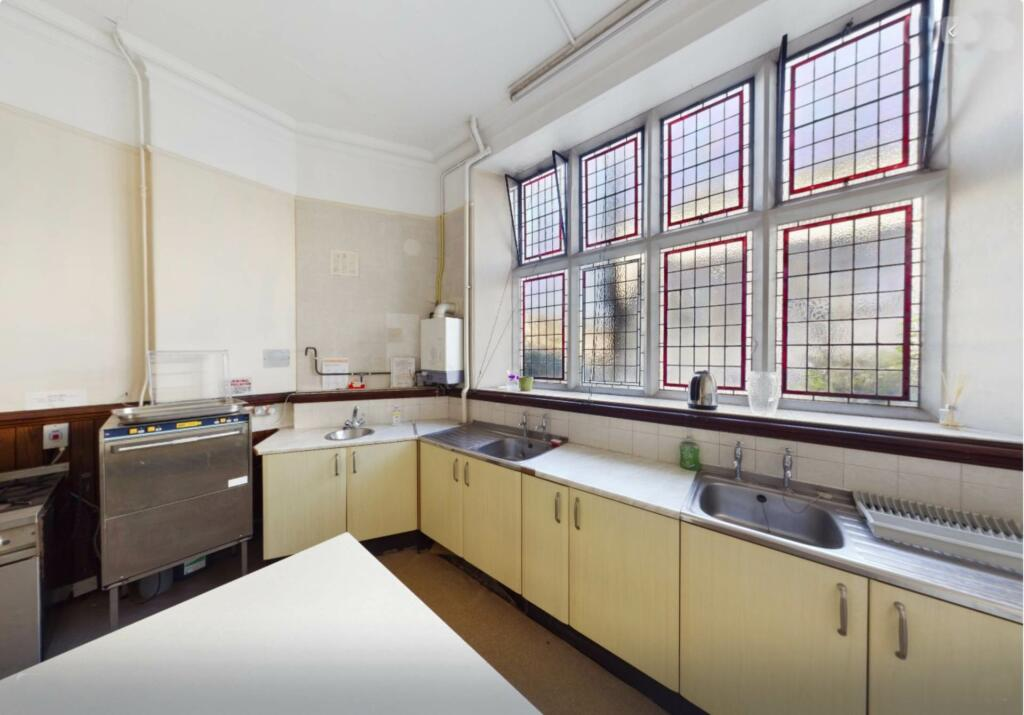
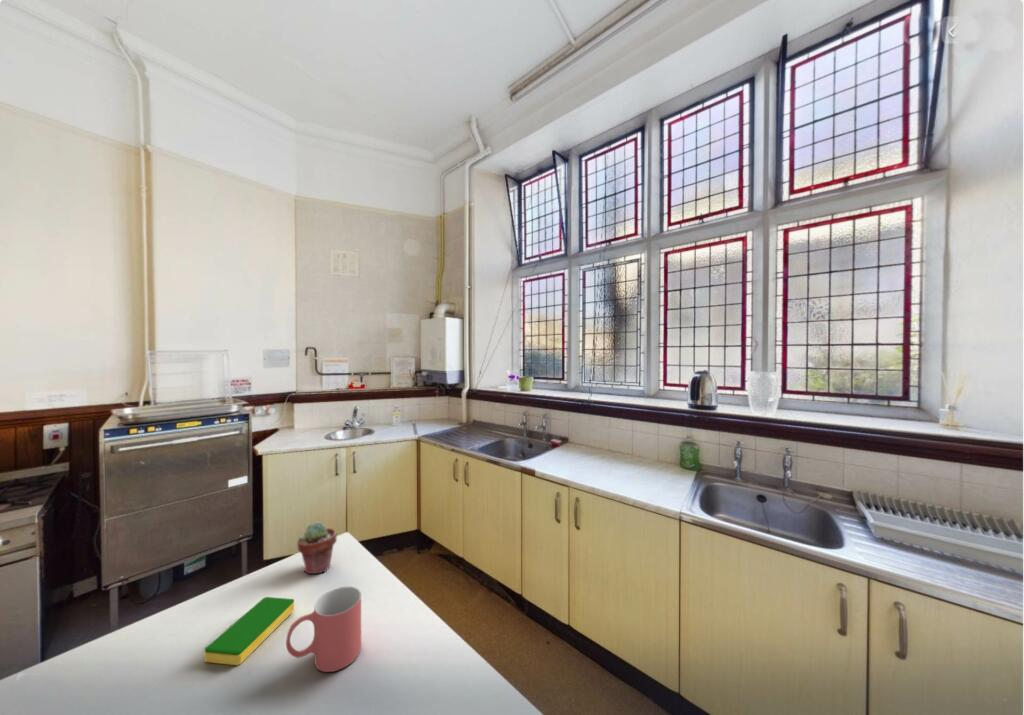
+ dish sponge (253, 627)
+ mug (325, 631)
+ potted succulent (317, 545)
